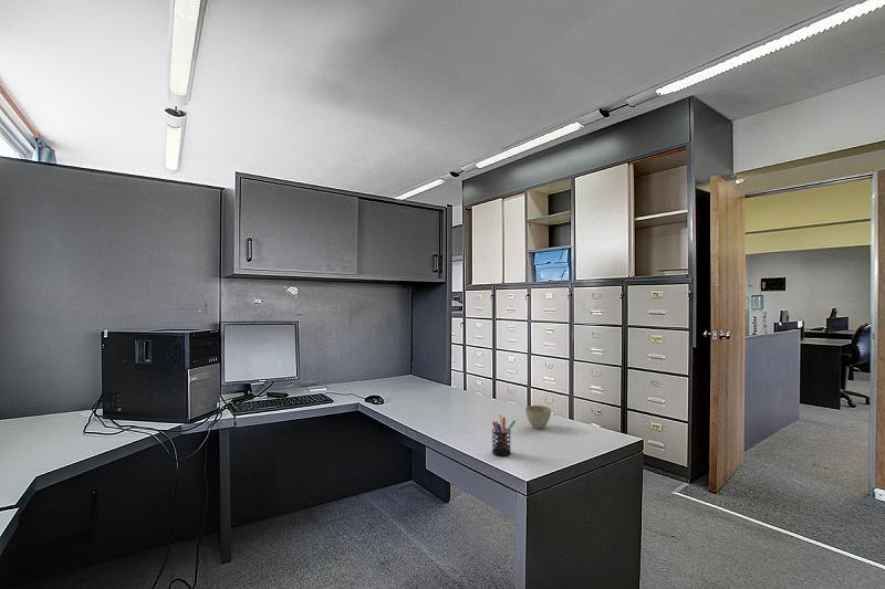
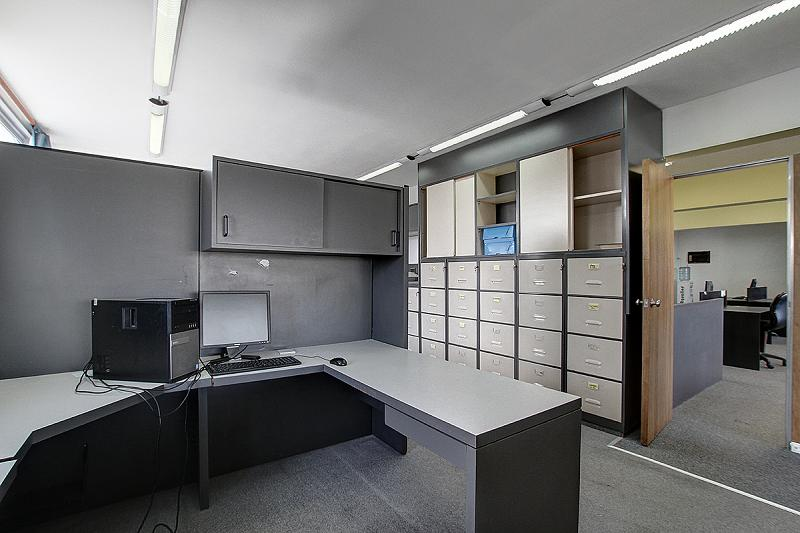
- flower pot (538, 417)
- pen holder (503, 433)
